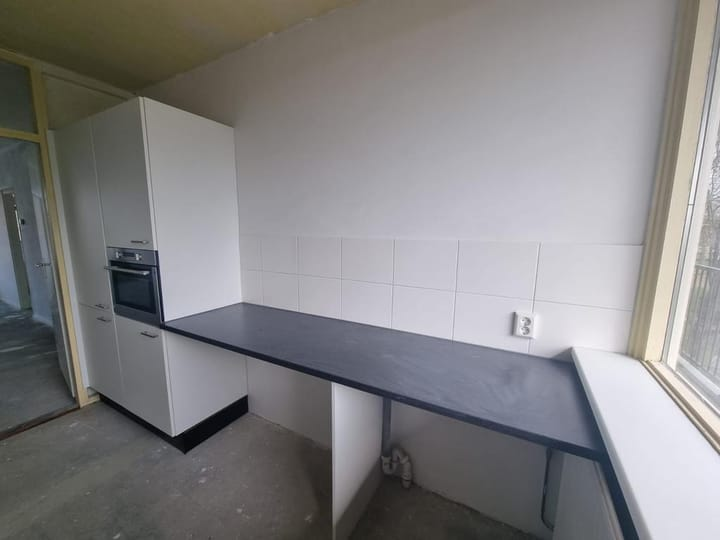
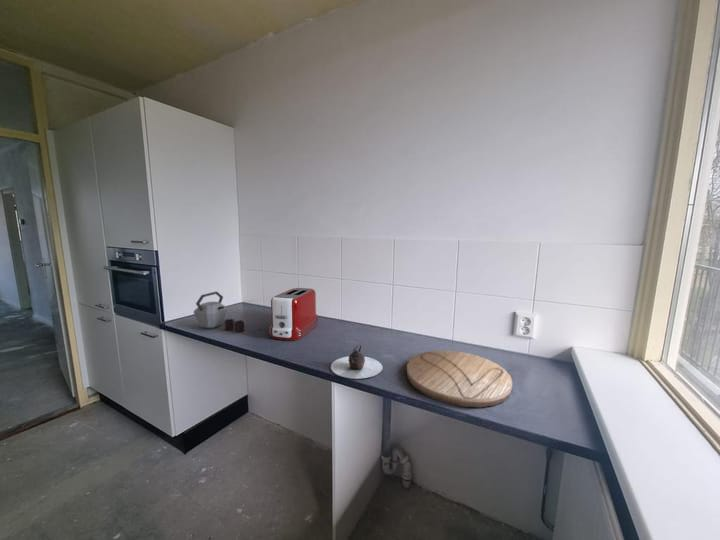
+ cutting board (456, 374)
+ teapot (356, 355)
+ toaster (294, 311)
+ kettle (221, 311)
